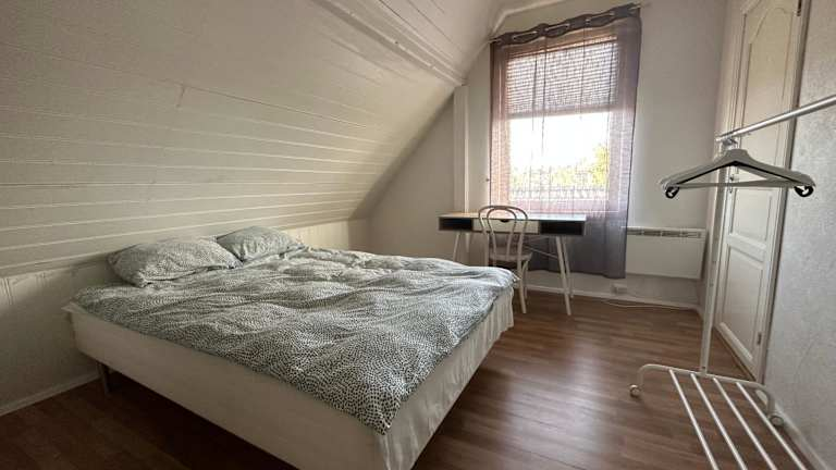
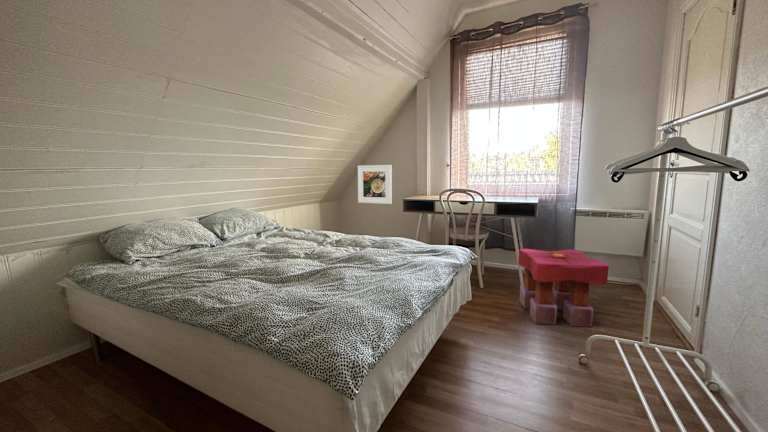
+ stool (557, 284)
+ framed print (374, 184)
